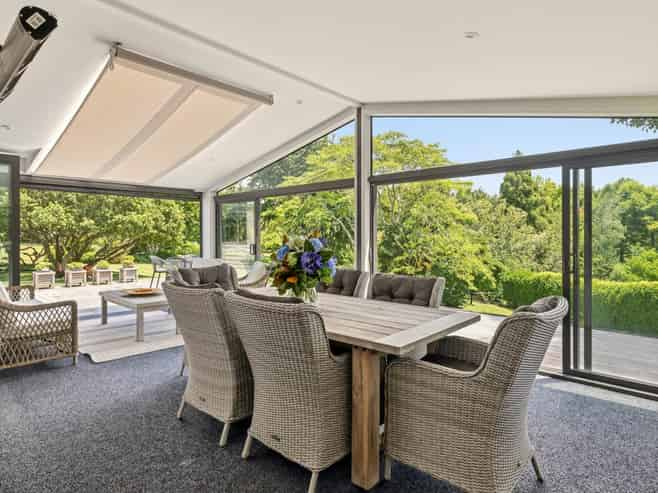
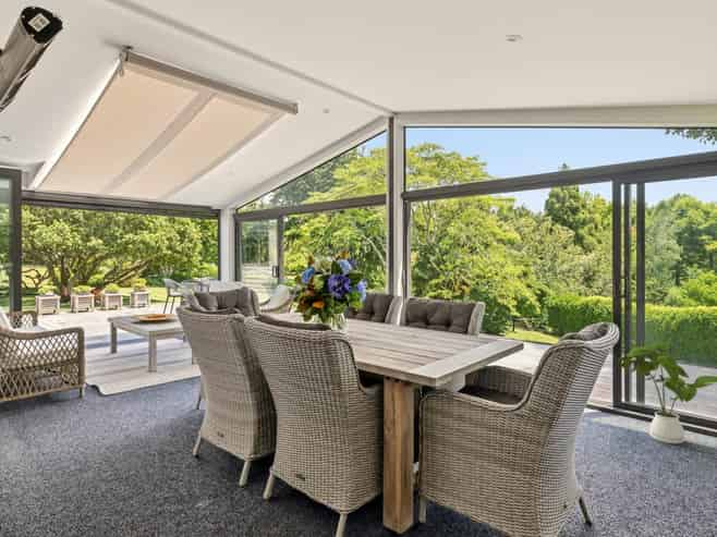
+ house plant (664, 393)
